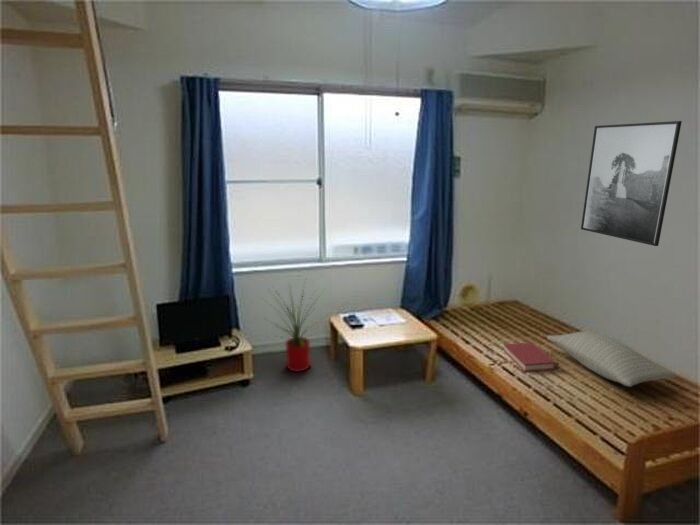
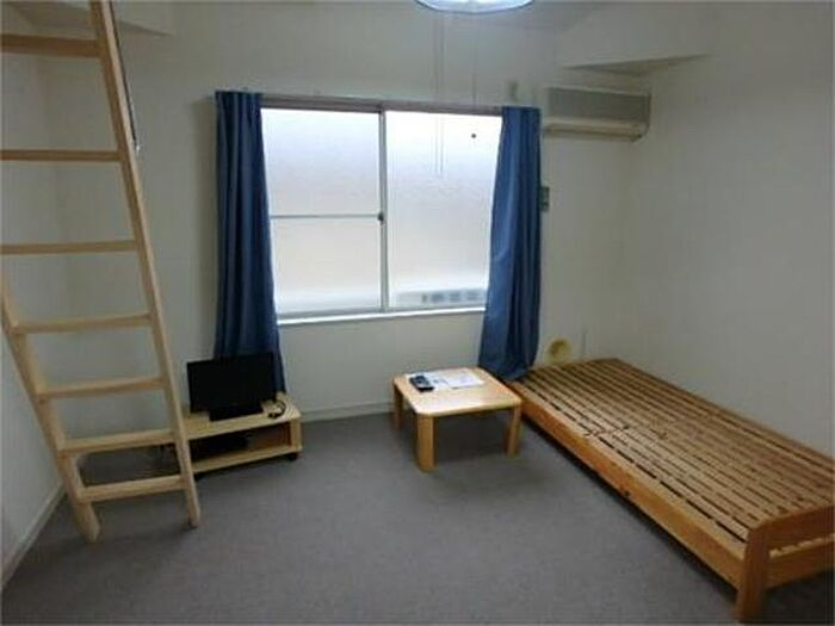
- house plant (296, 325)
- hardback book (528, 356)
- pillow (605, 356)
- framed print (624, 182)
